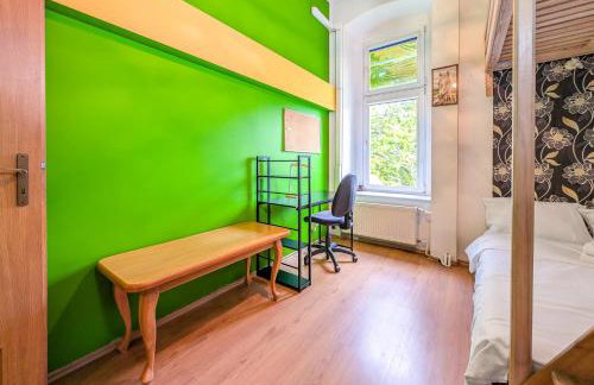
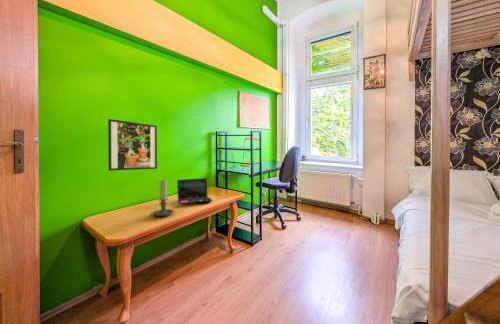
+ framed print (134, 146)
+ candle holder (161, 197)
+ laptop (194, 190)
